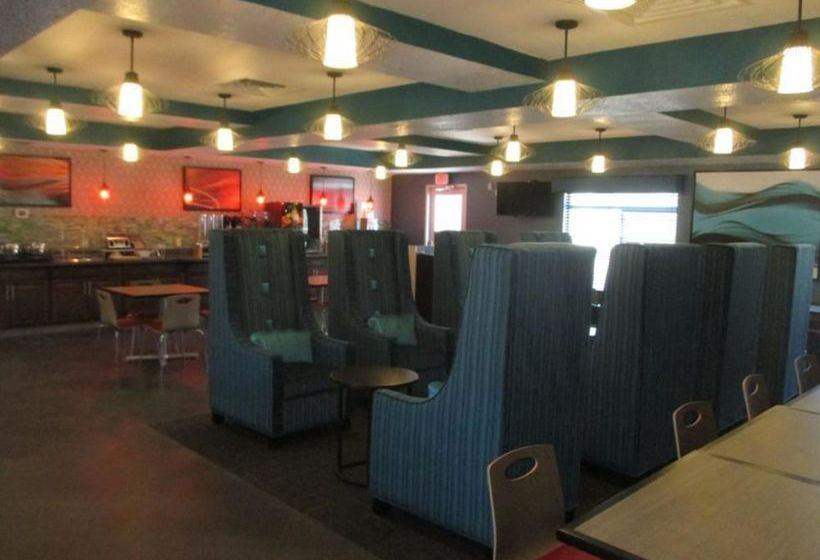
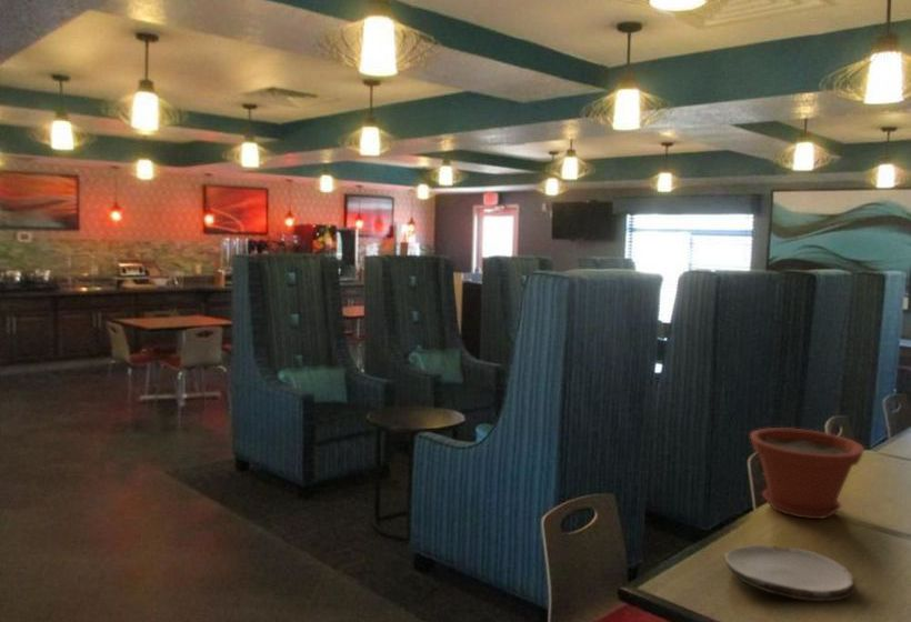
+ plant pot (802, 474)
+ plate (788, 572)
